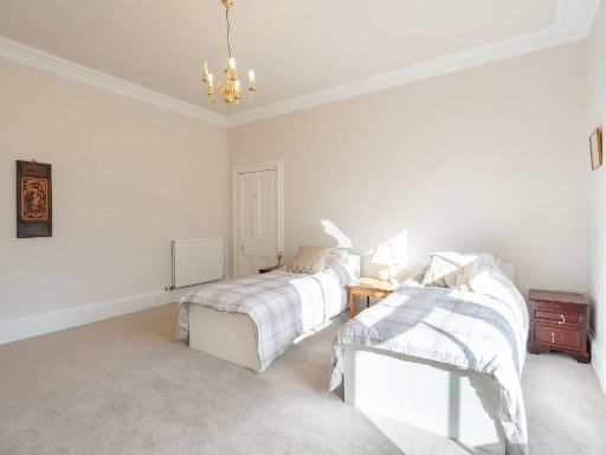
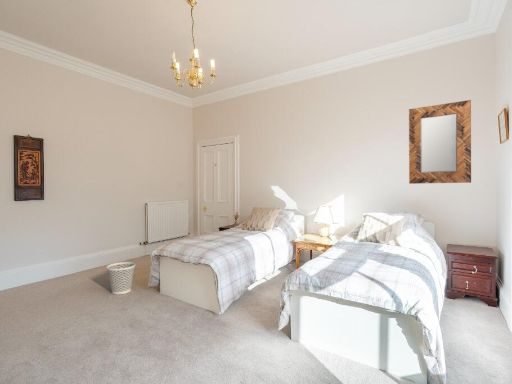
+ wastebasket (121, 278)
+ home mirror (438, 144)
